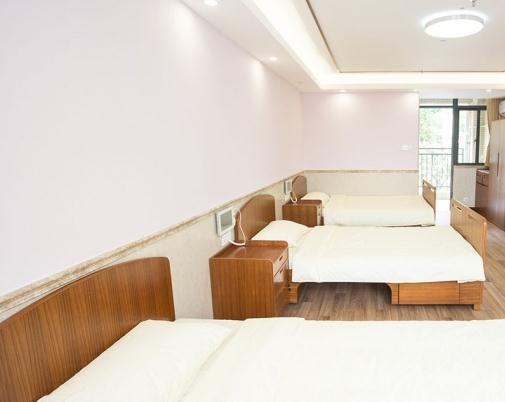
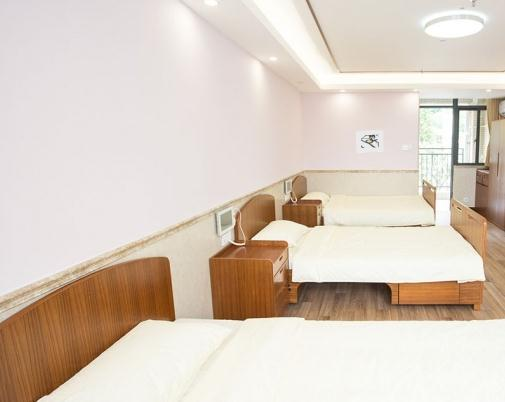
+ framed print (369, 141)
